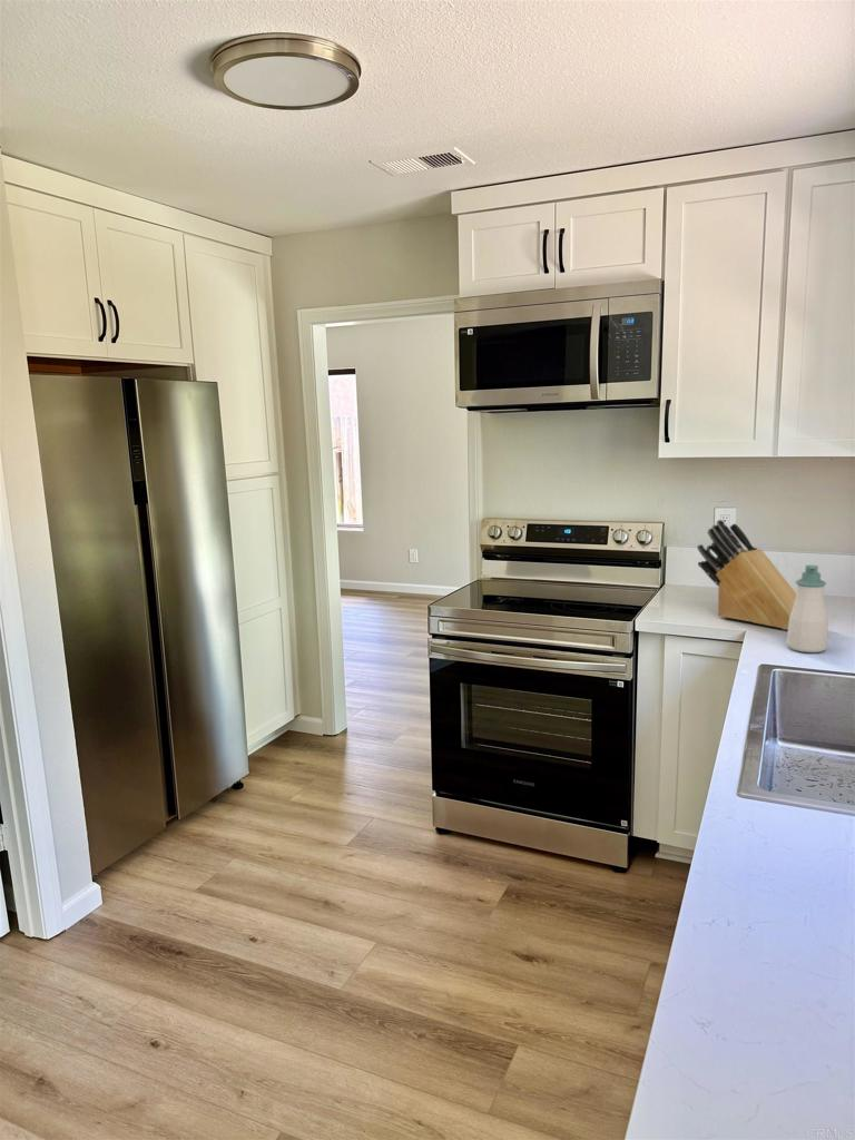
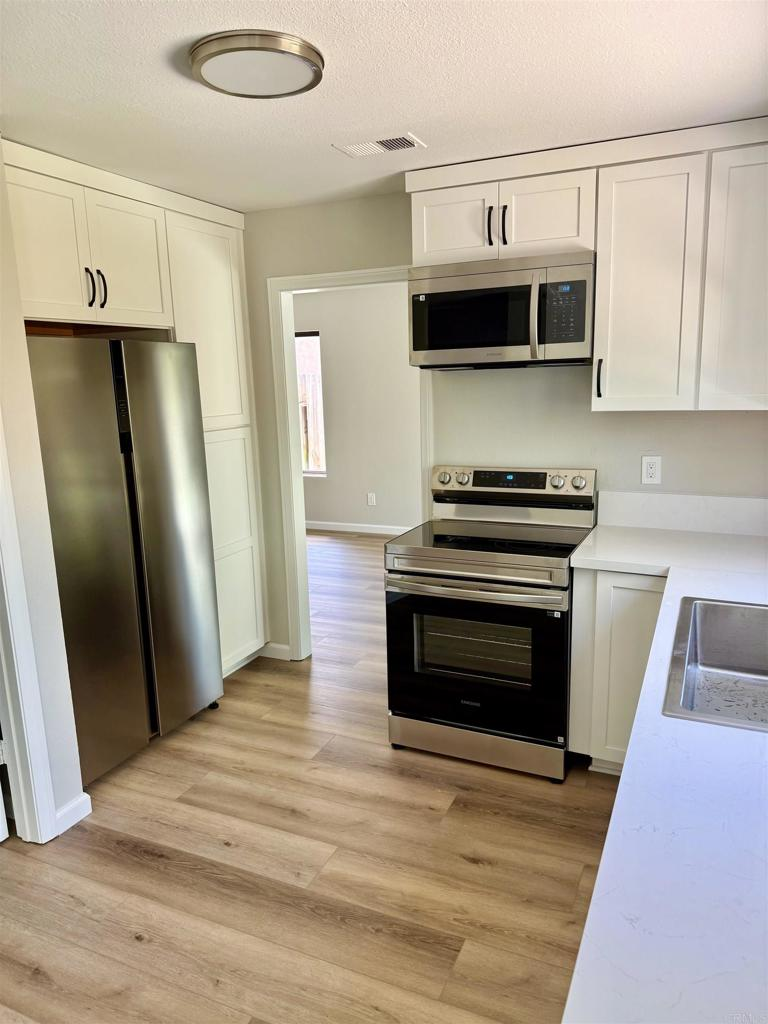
- soap bottle (808, 607)
- knife block (753, 570)
